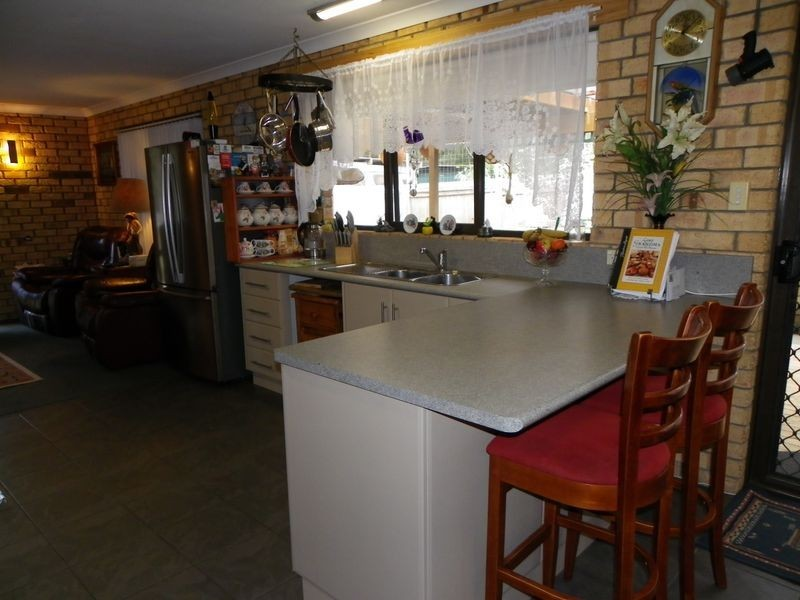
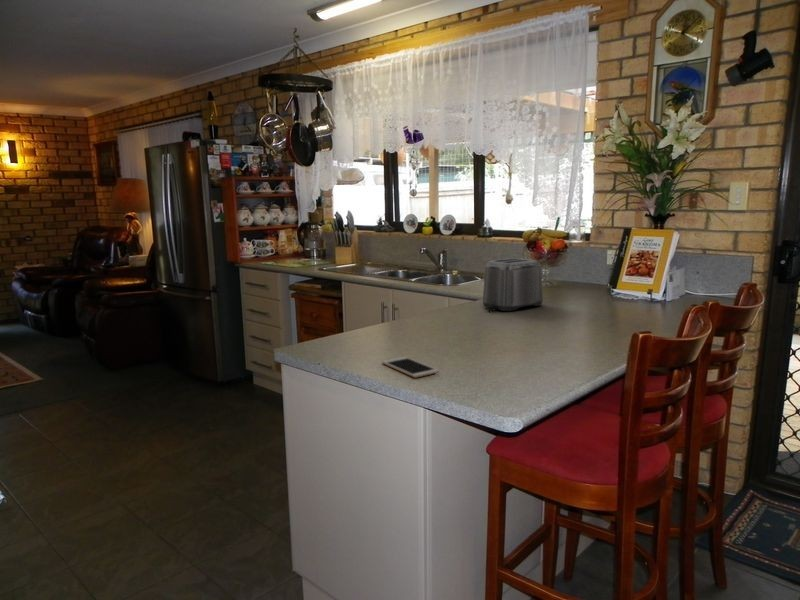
+ cell phone (409, 366)
+ toaster (510, 283)
